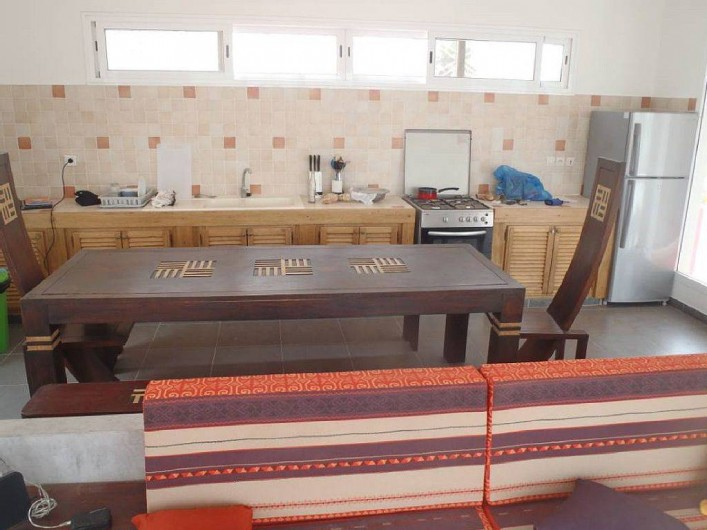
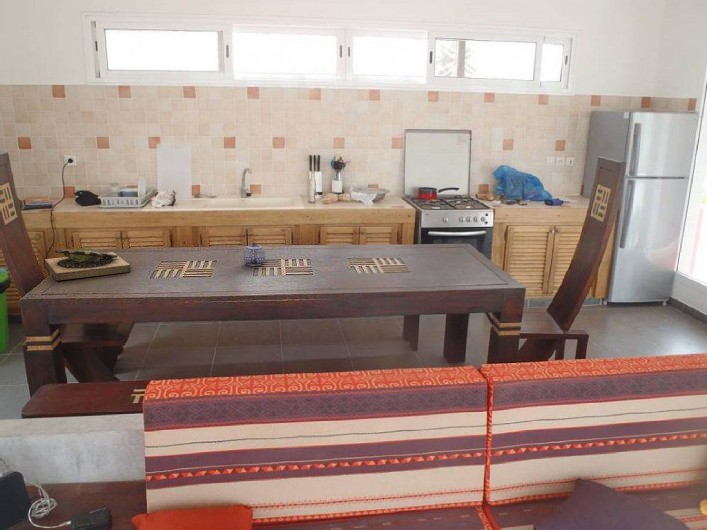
+ teapot (254, 253)
+ succulent planter (86, 257)
